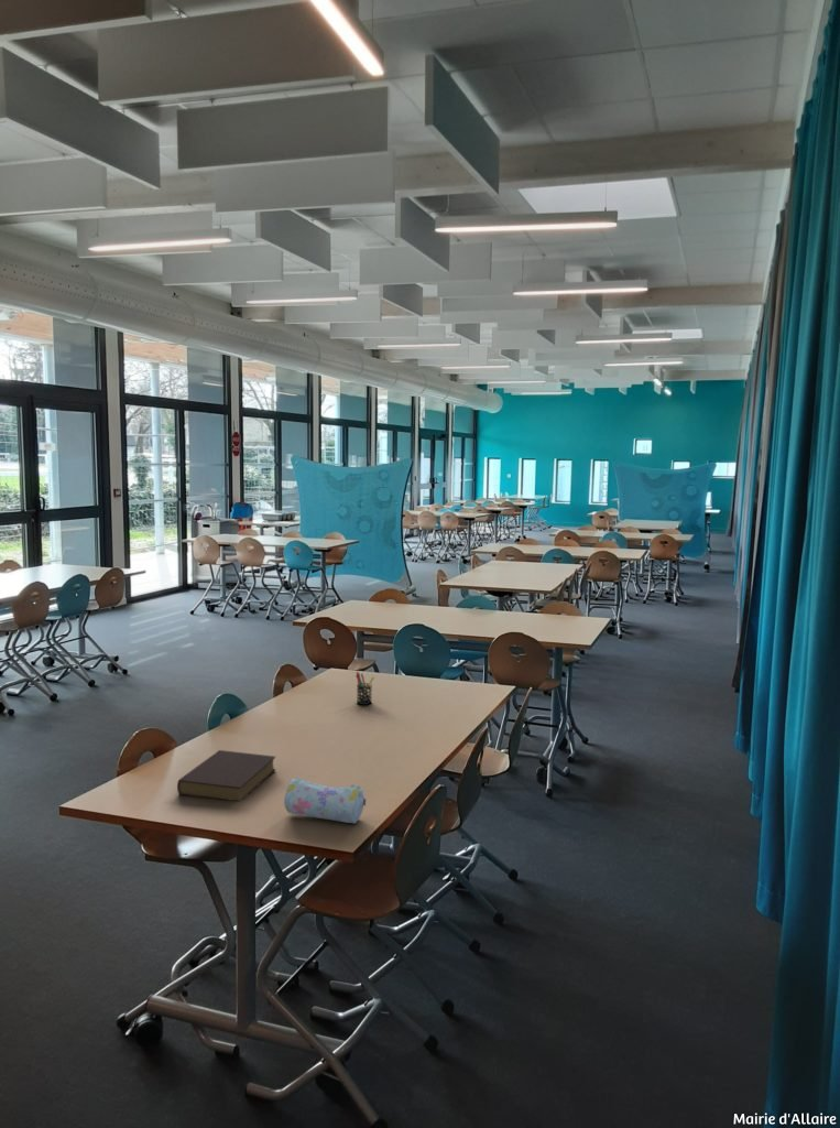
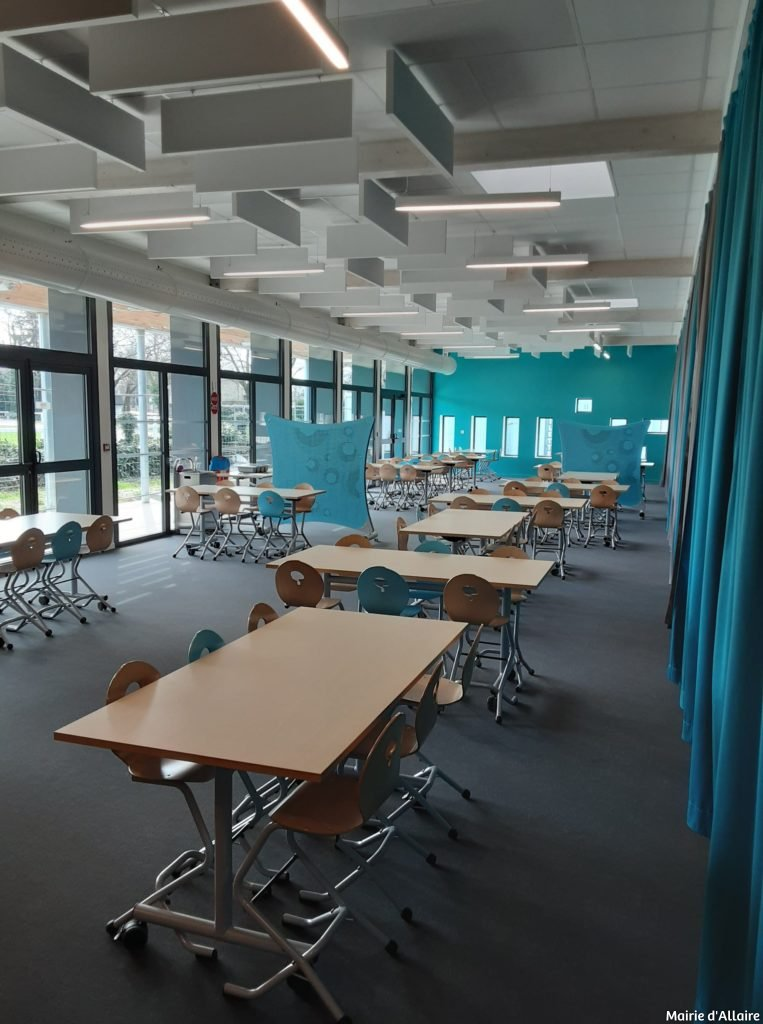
- book (228, 774)
- pen holder (362, 687)
- pencil case (324, 800)
